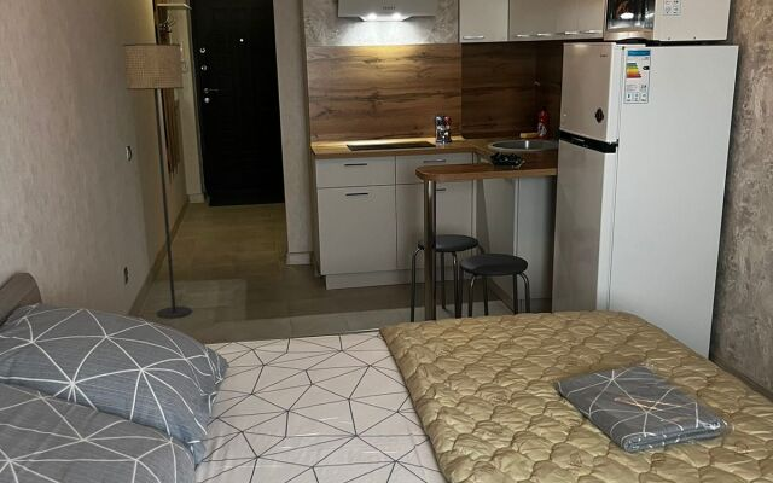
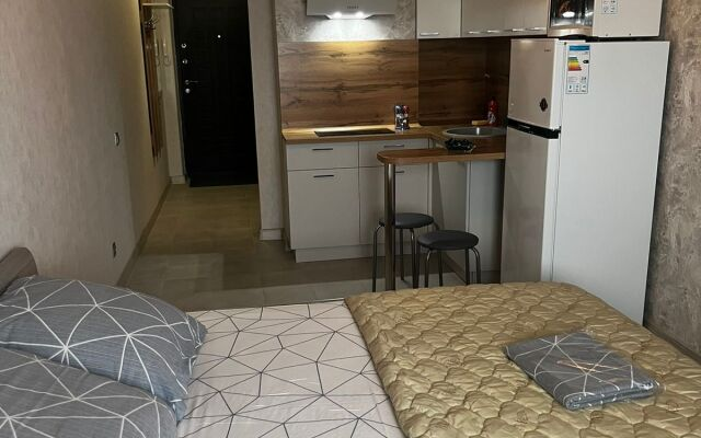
- floor lamp (163, 184)
